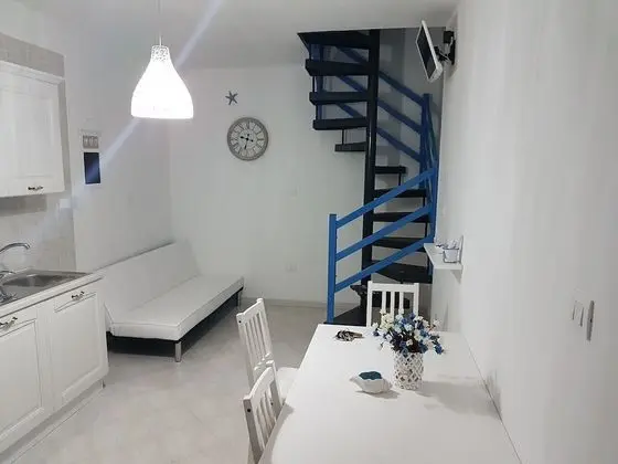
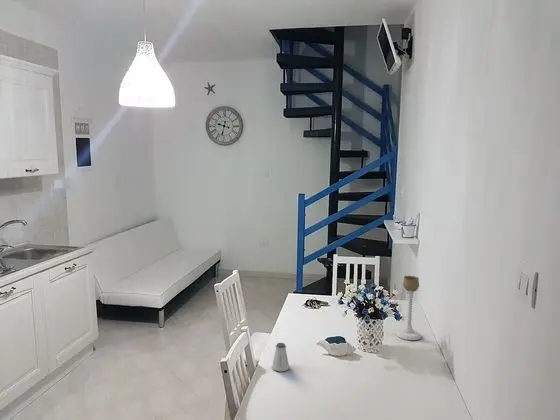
+ candle holder (409, 306)
+ saltshaker (280, 355)
